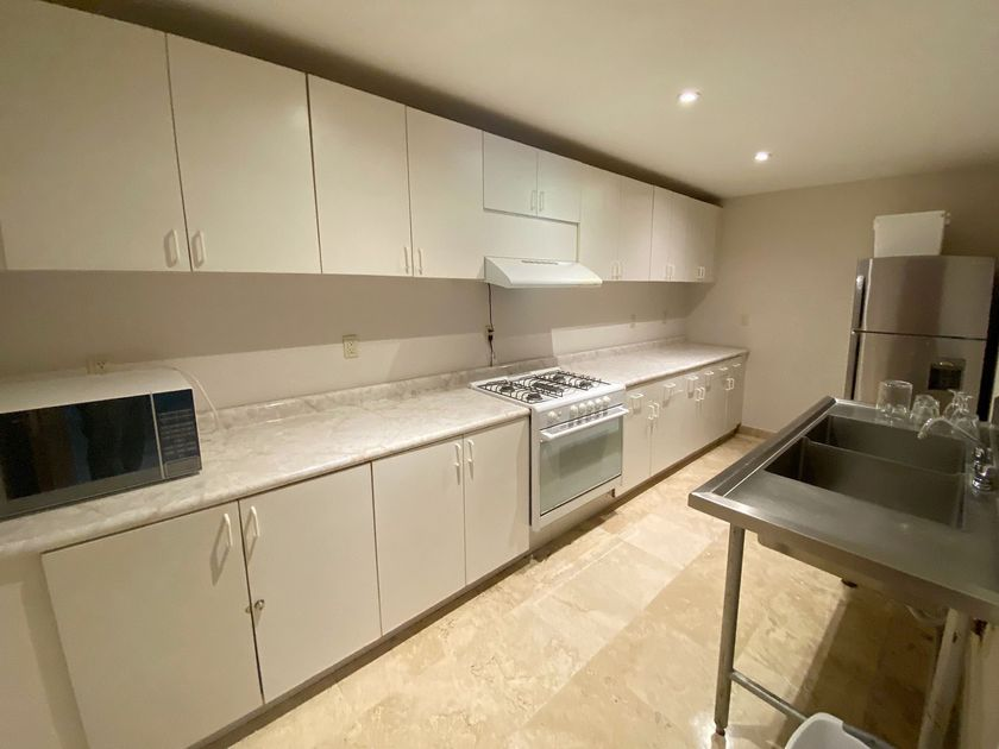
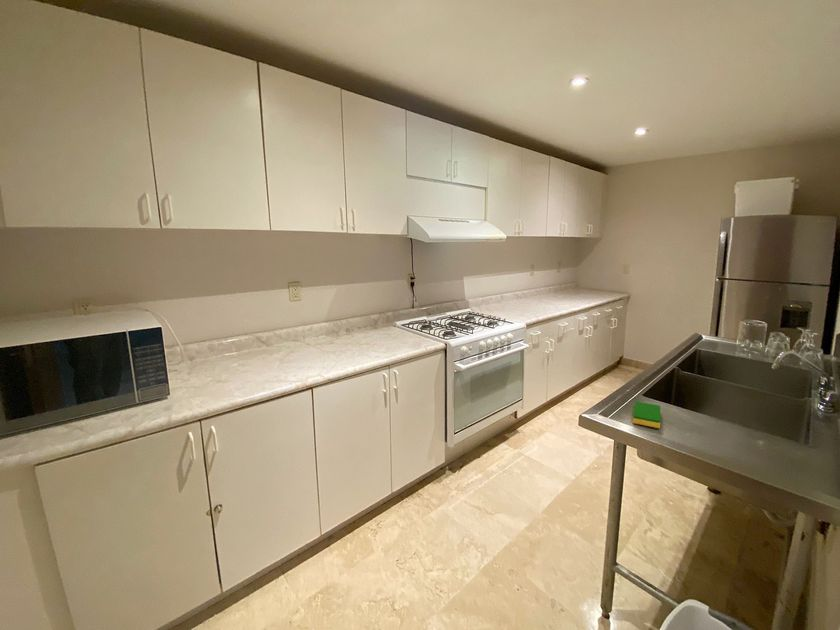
+ dish sponge (646, 414)
